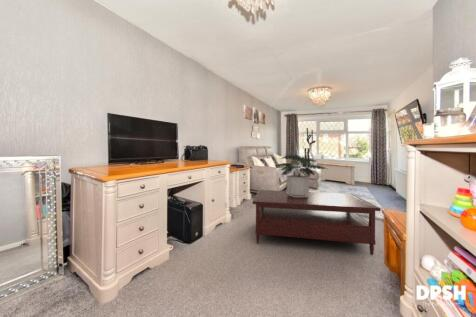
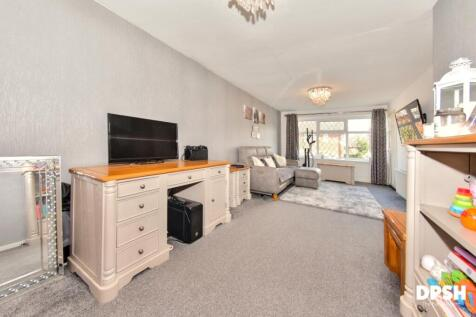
- potted plant (298, 175)
- coffee table (306, 216)
